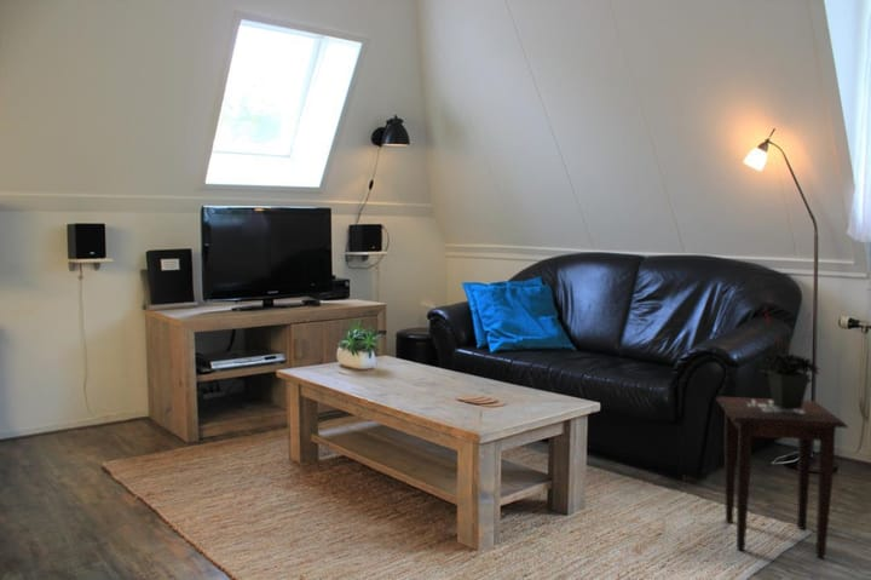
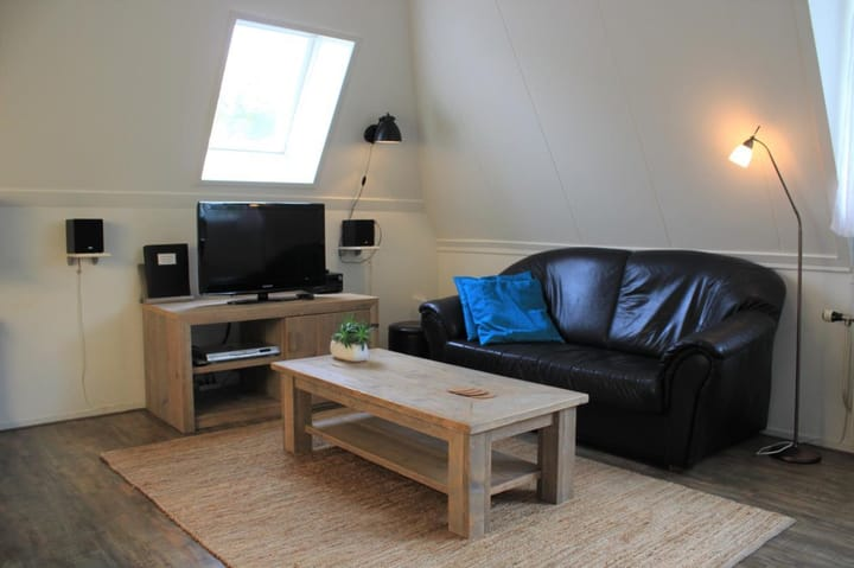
- potted plant (788, 360)
- side table (798, 471)
